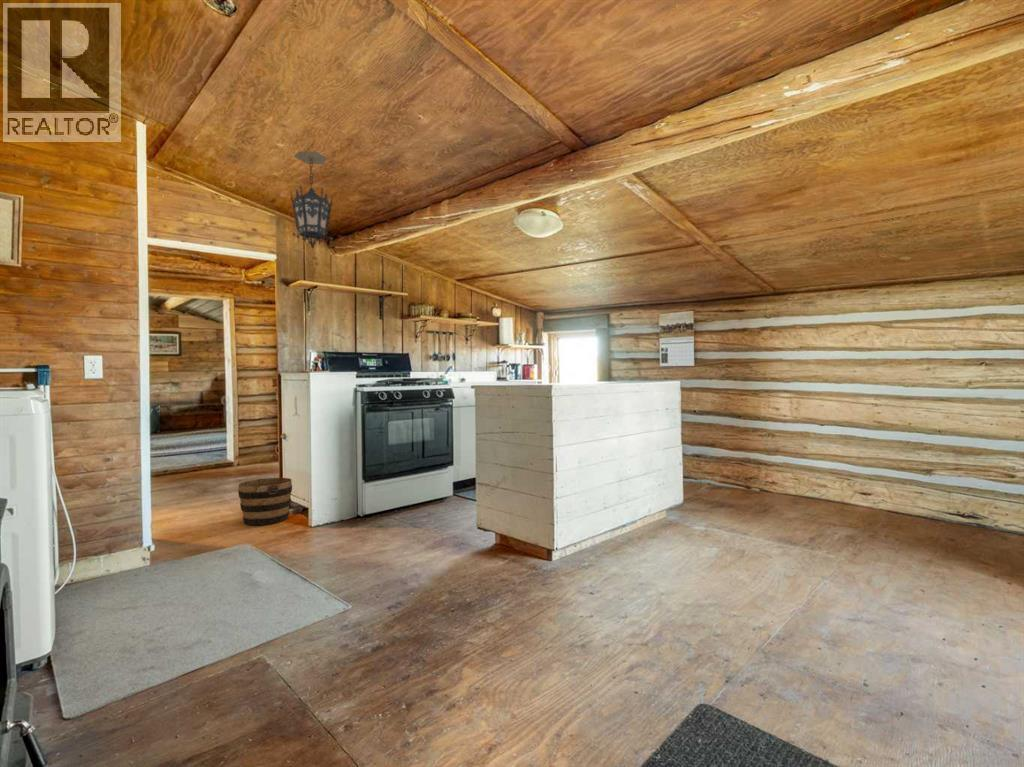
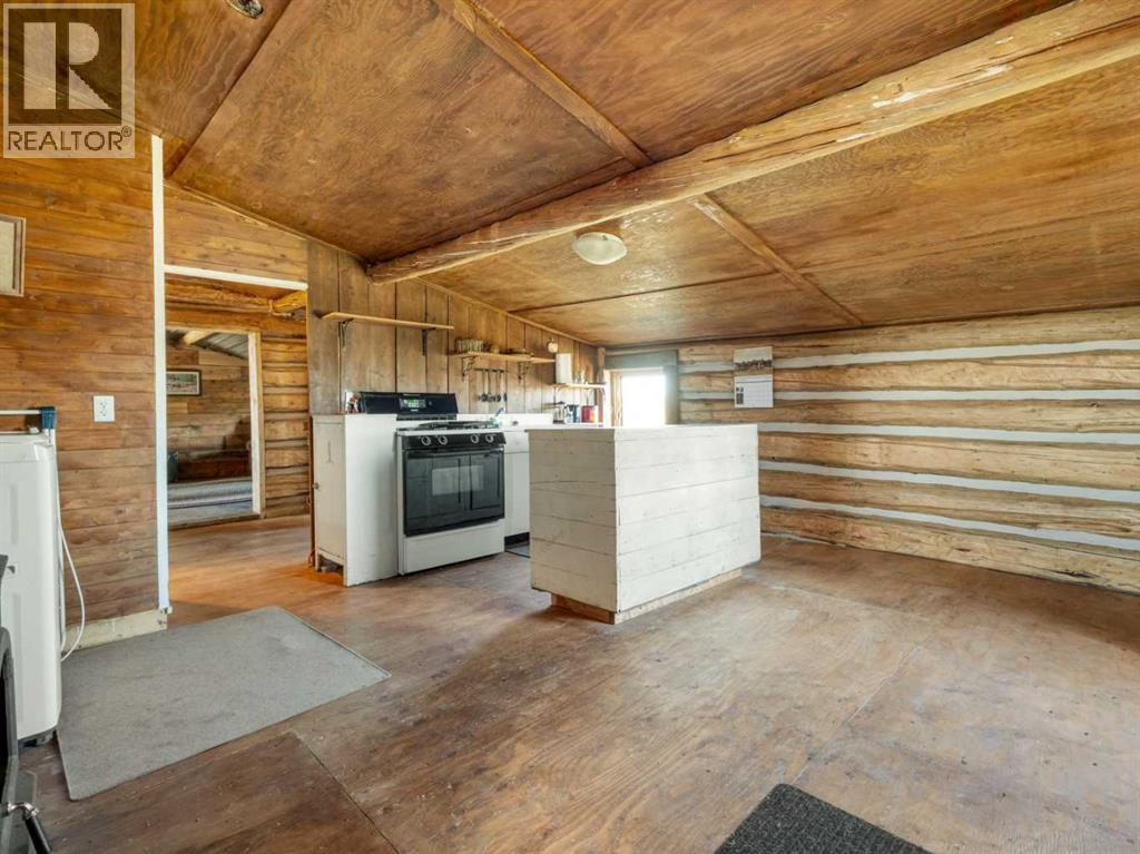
- bucket (266, 500)
- hanging lantern (311, 203)
